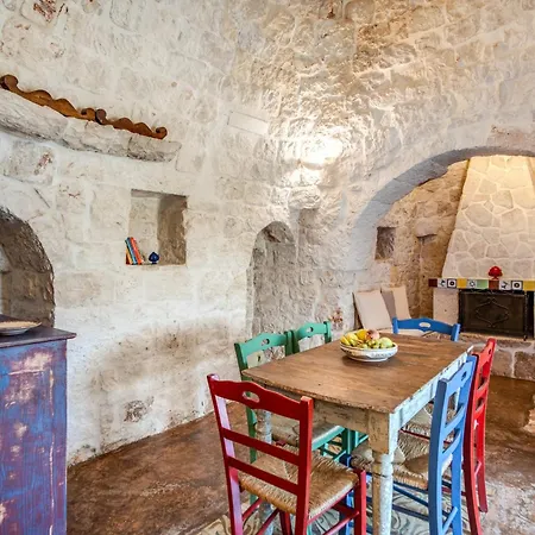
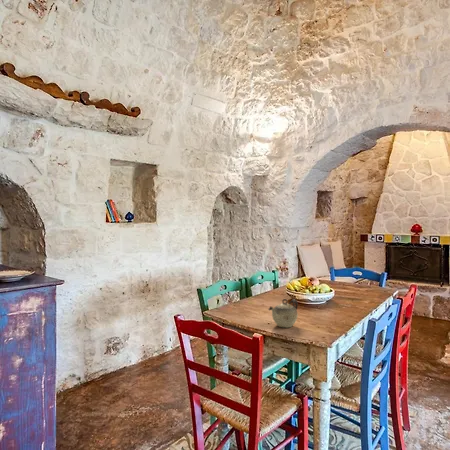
+ teapot (283, 312)
